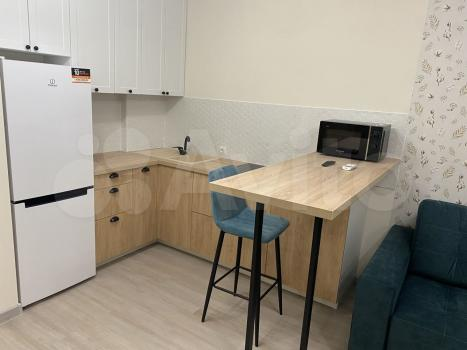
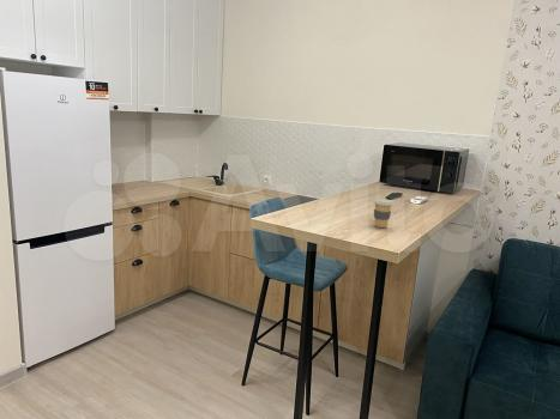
+ coffee cup (381, 213)
